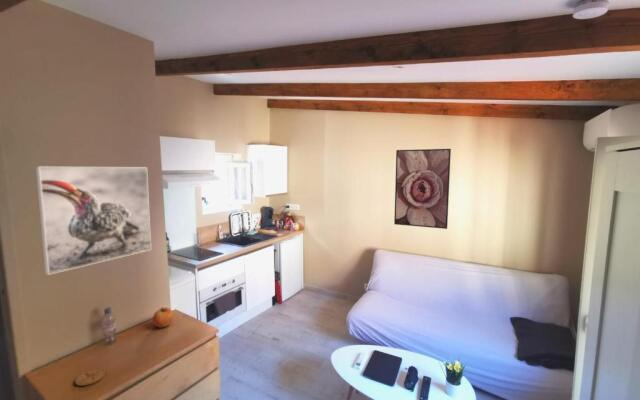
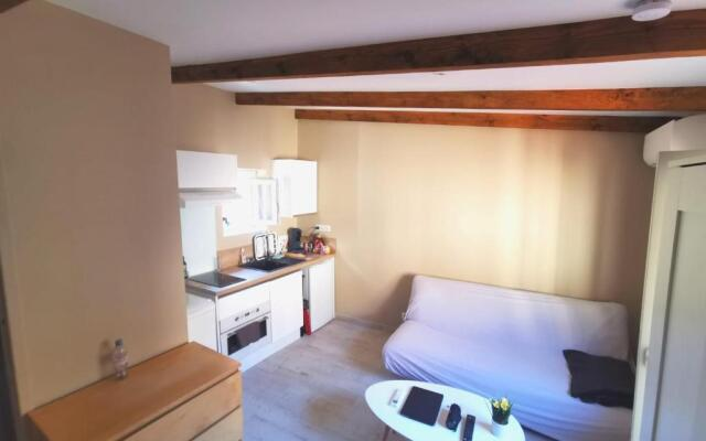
- coaster (90, 377)
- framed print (421, 188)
- apple (163, 316)
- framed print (101, 214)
